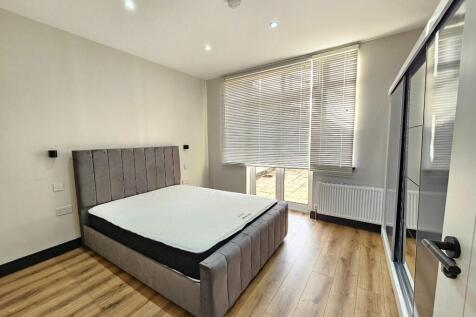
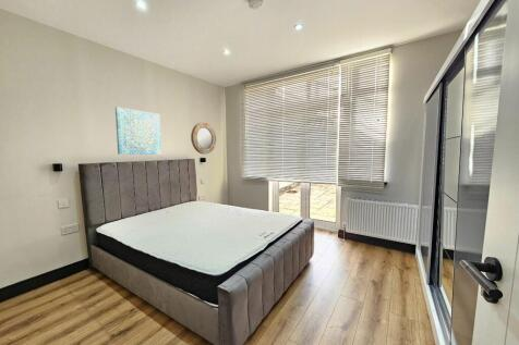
+ home mirror (204, 138)
+ wall art (140, 133)
